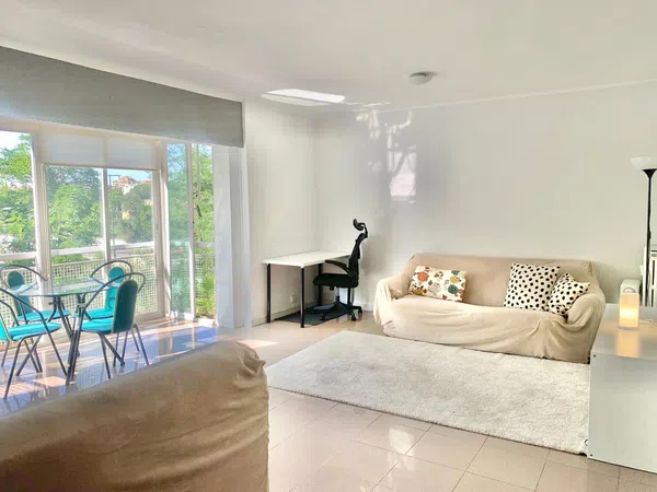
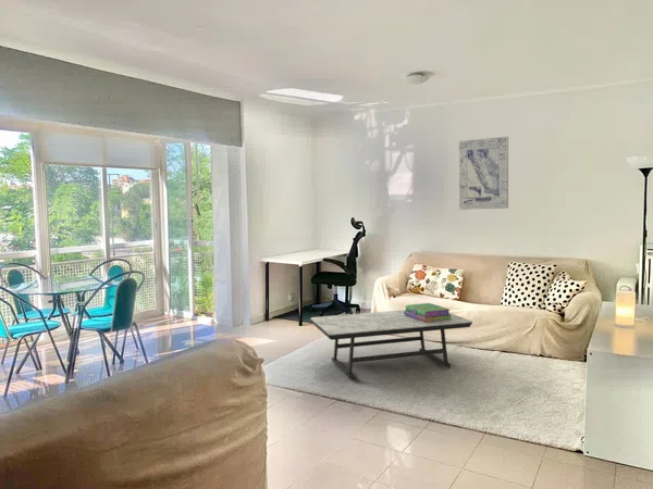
+ wall art (482, 174)
+ coffee table (389, 341)
+ stack of books (427, 312)
